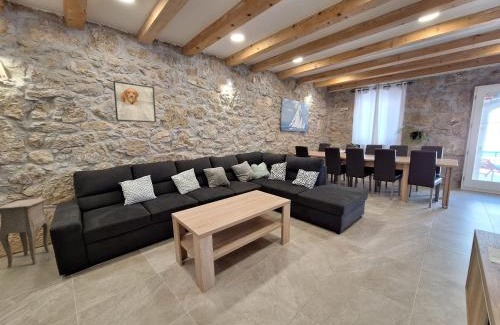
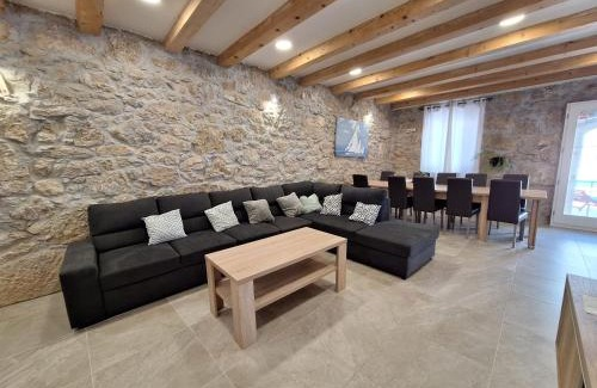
- side table (26, 231)
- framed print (136, 103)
